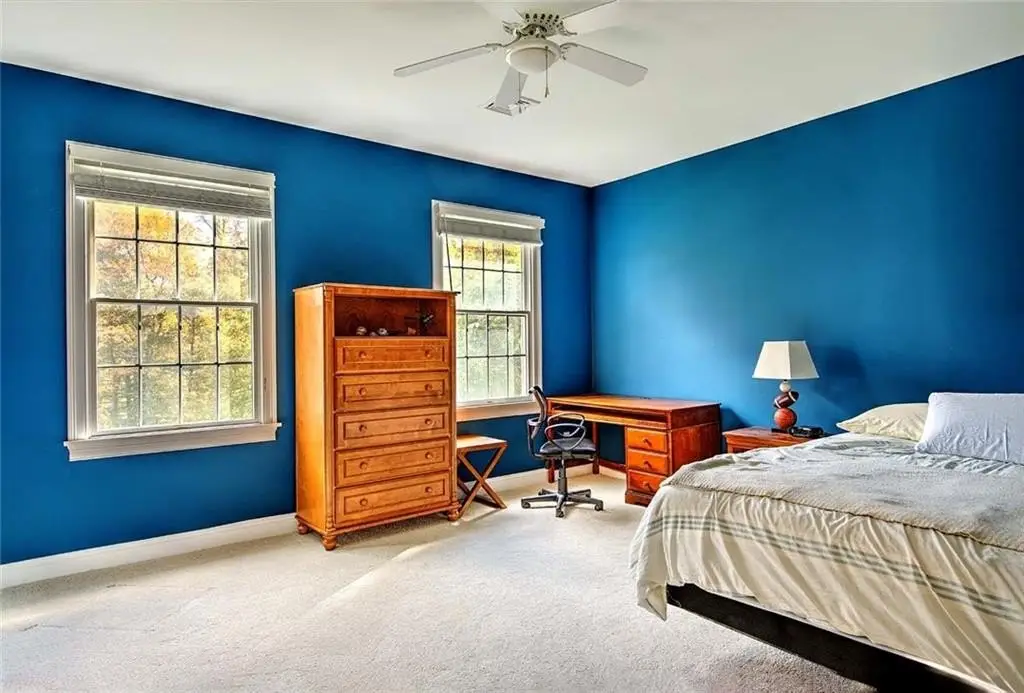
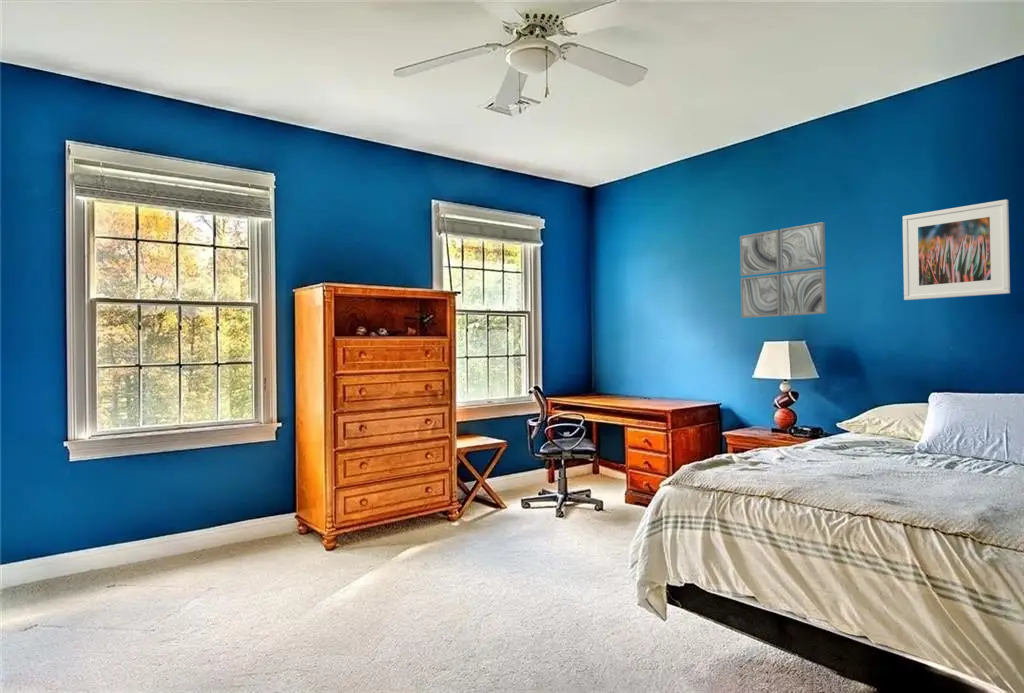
+ wall art (780, 271)
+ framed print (953, 252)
